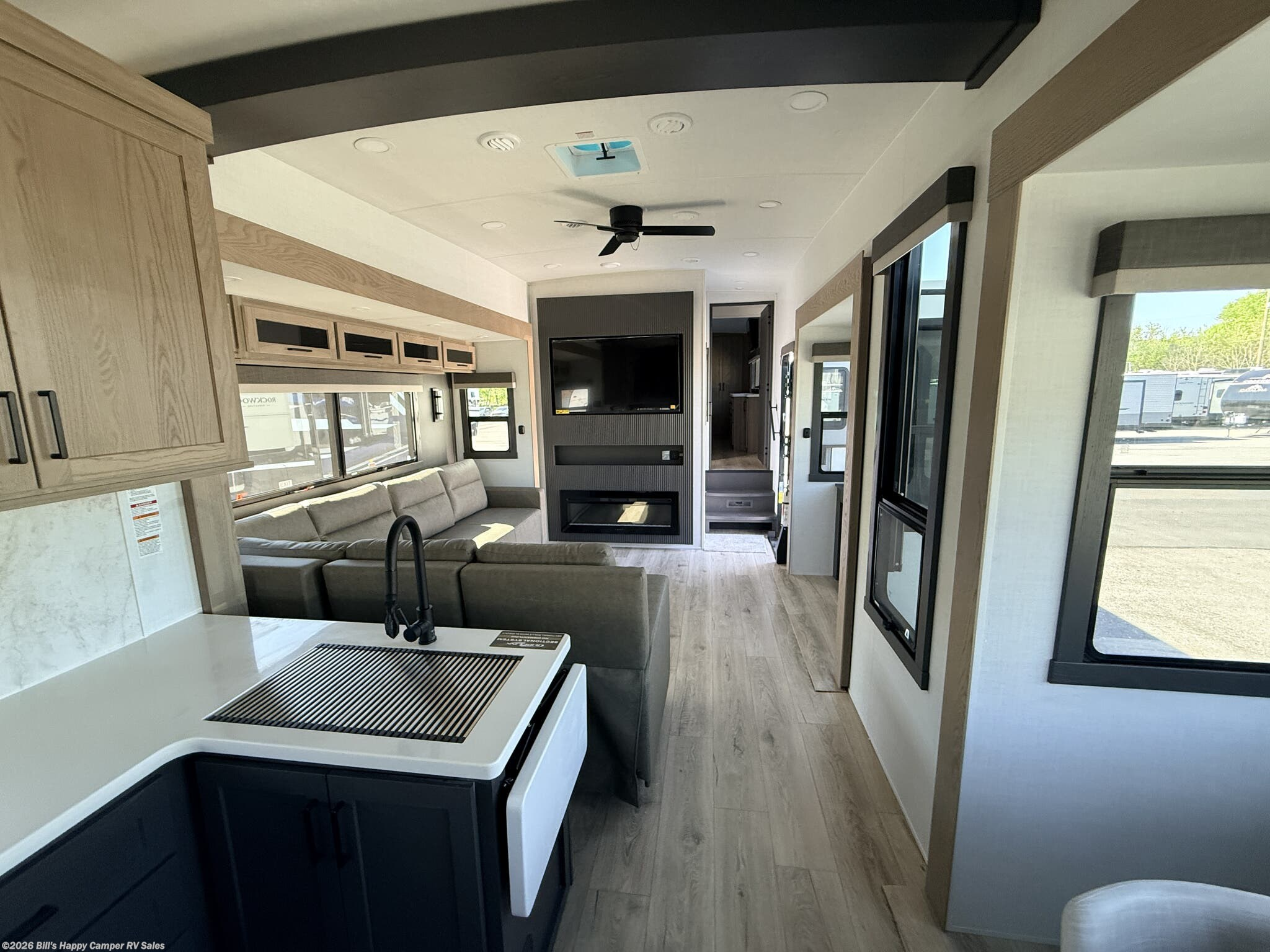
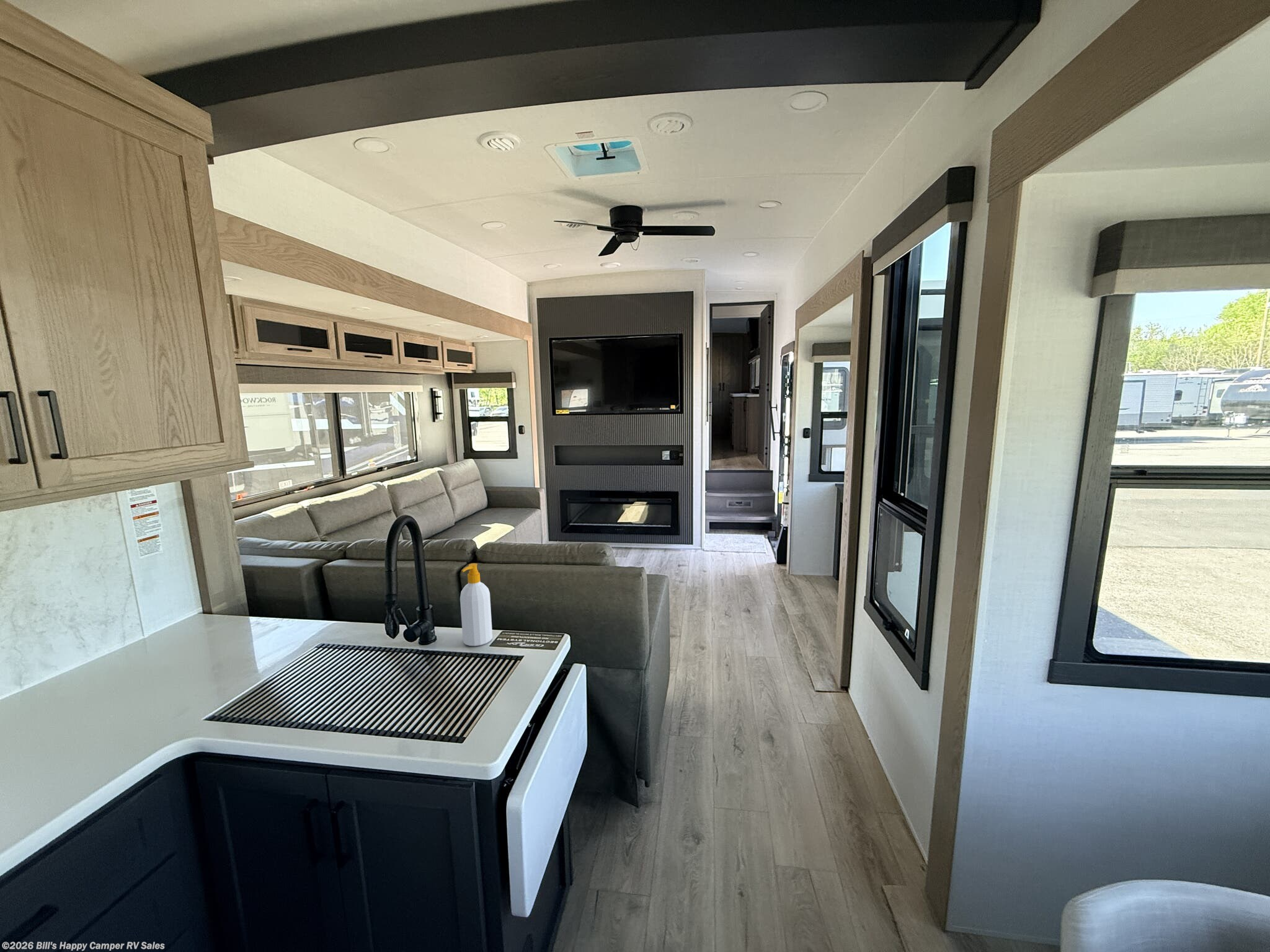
+ soap bottle (474, 602)
